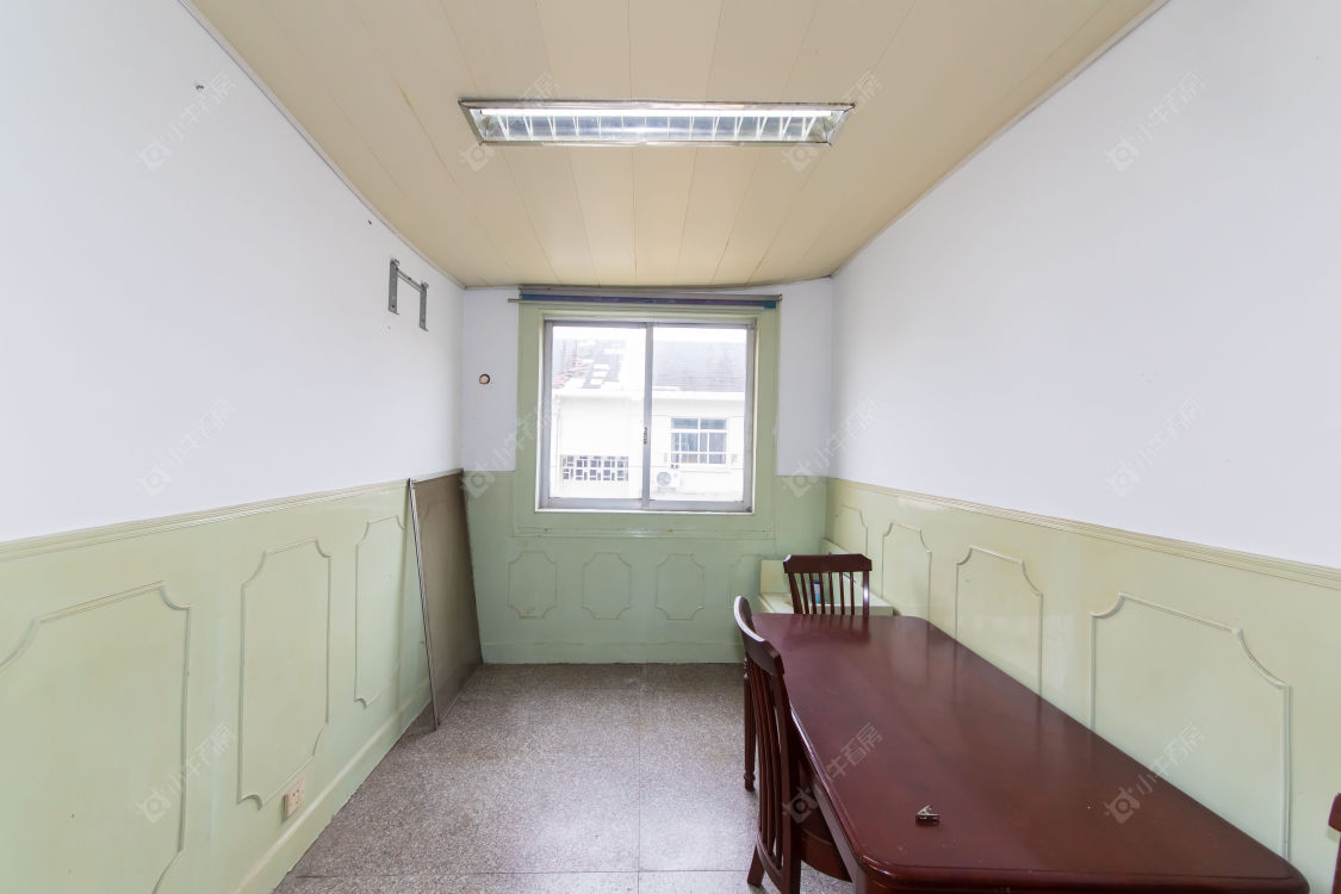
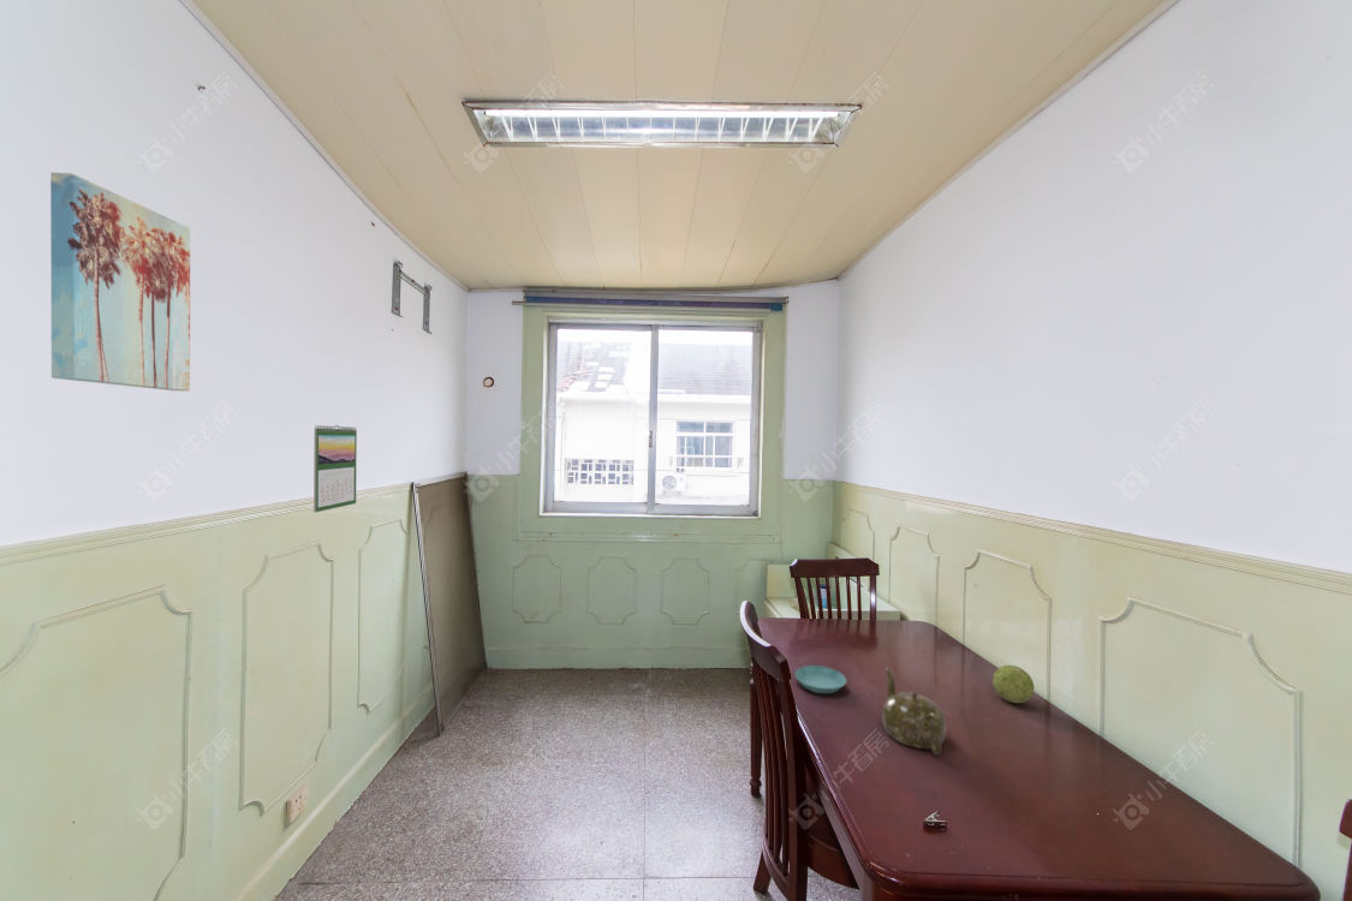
+ decorative ball (1013, 684)
+ teapot (911, 710)
+ wall art (129, 294)
+ calendar (336, 466)
+ saucer (820, 680)
